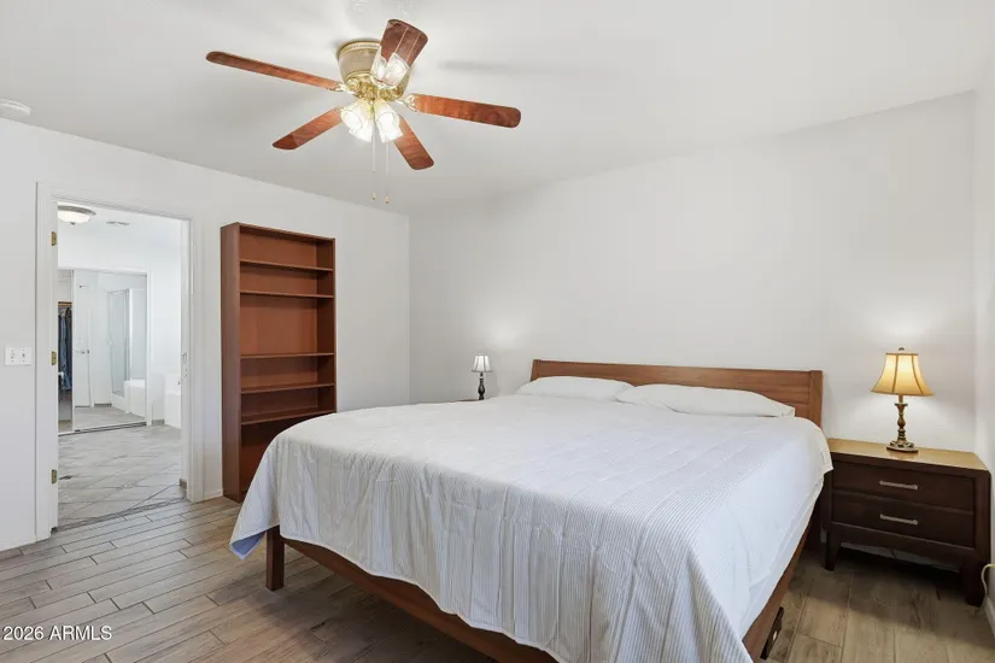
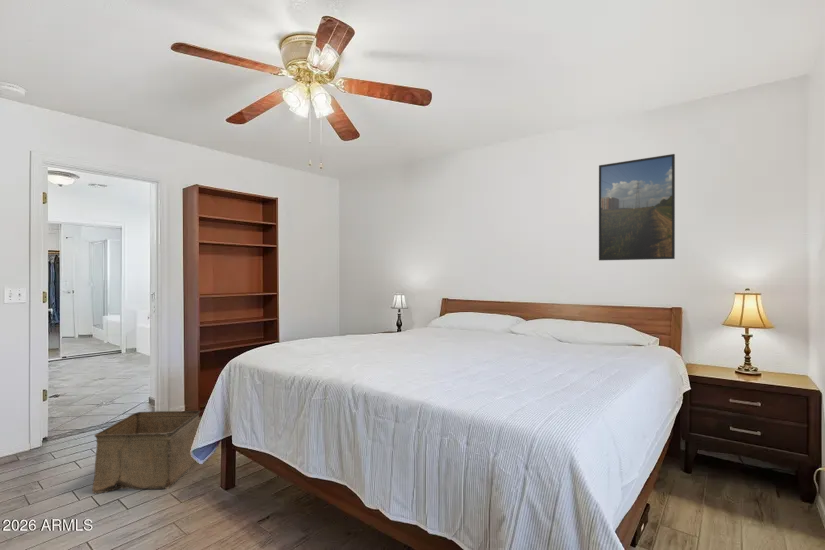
+ storage bin (150, 448)
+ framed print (634, 209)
